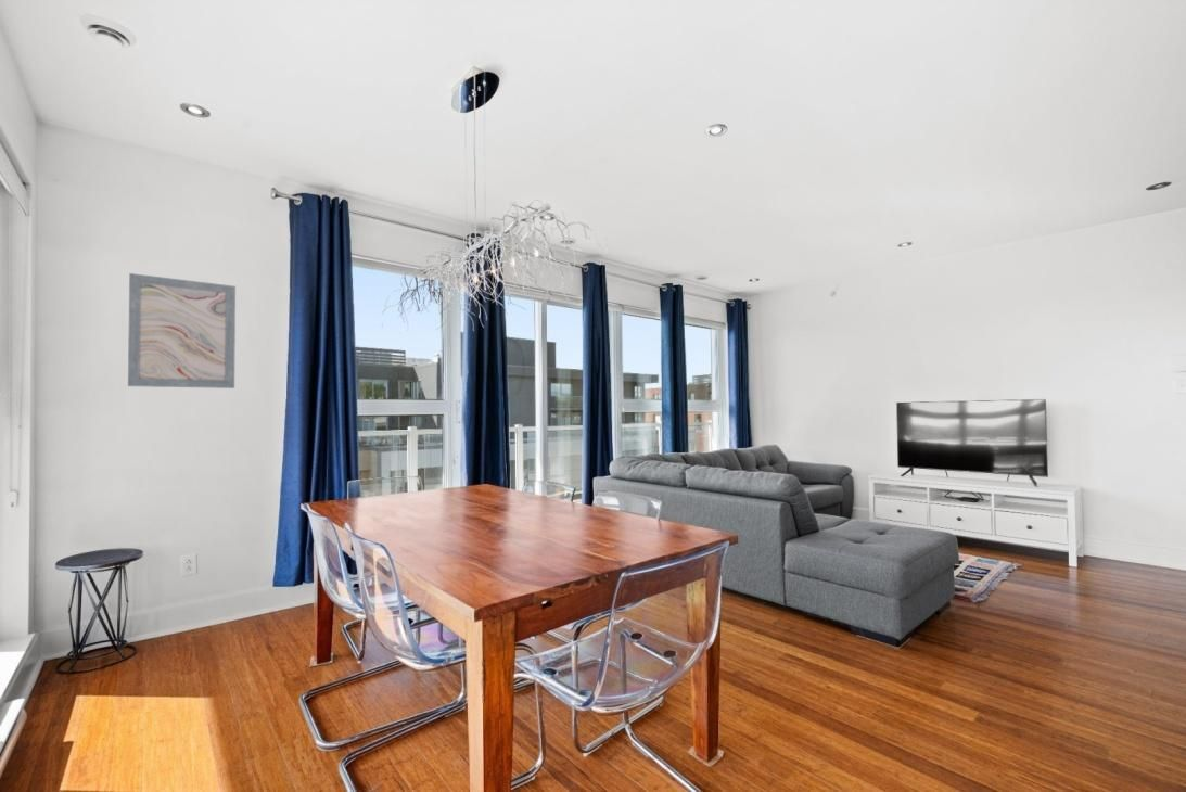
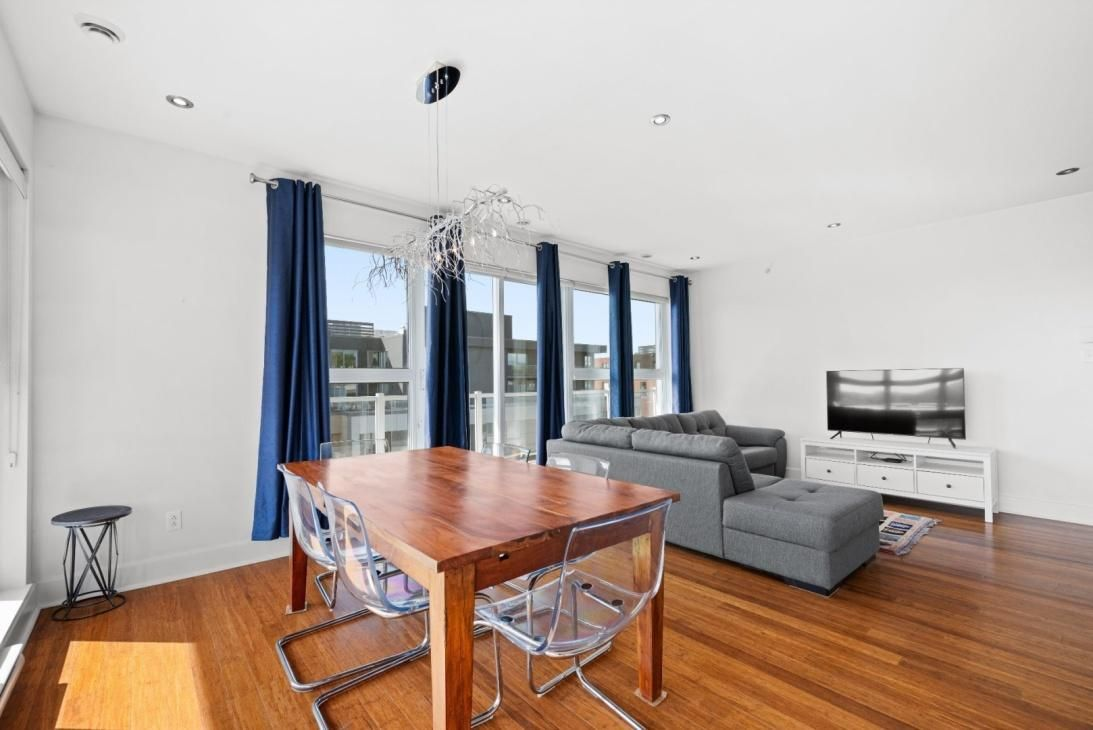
- wall art (183, 333)
